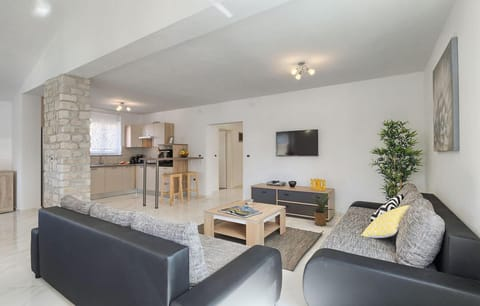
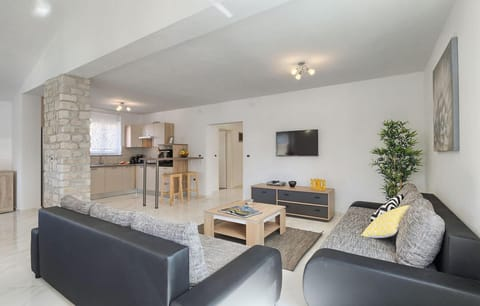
- house plant (319, 208)
